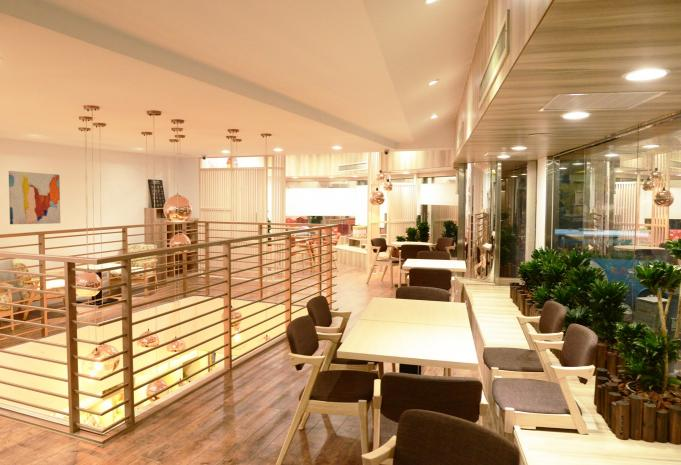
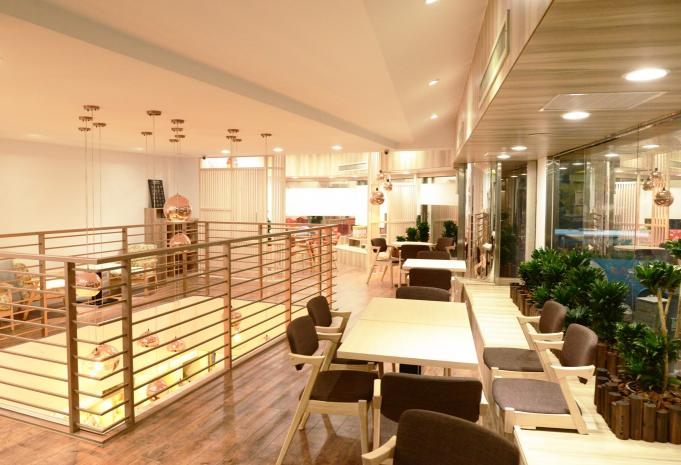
- wall art (35, 198)
